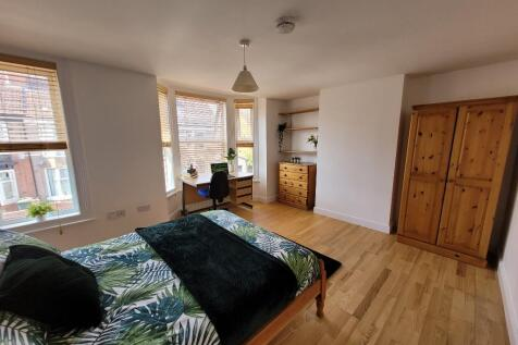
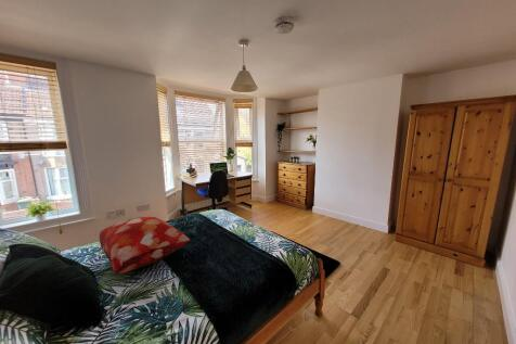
+ decorative pillow (143, 239)
